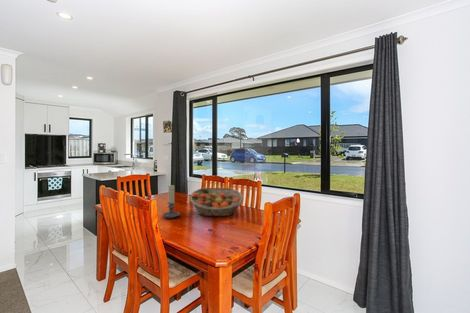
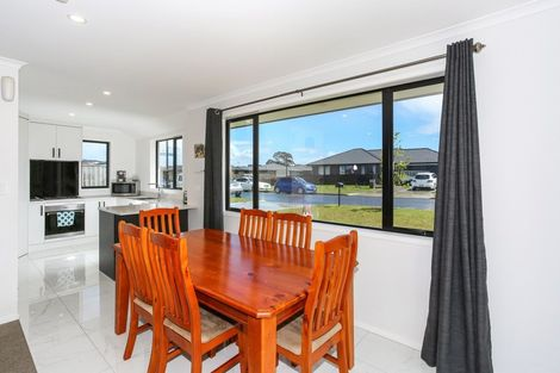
- candle holder (171, 200)
- fruit basket (216, 201)
